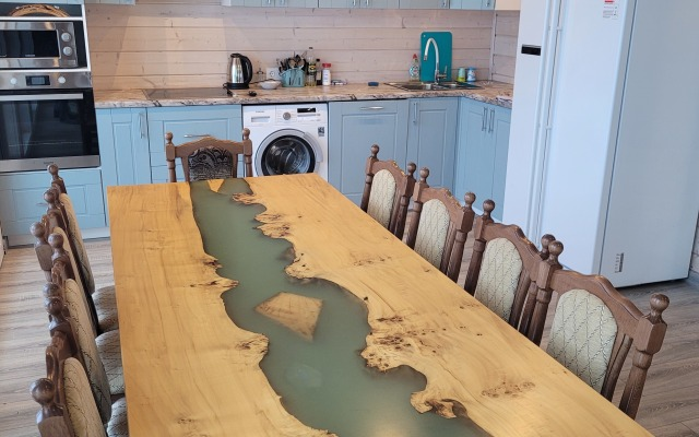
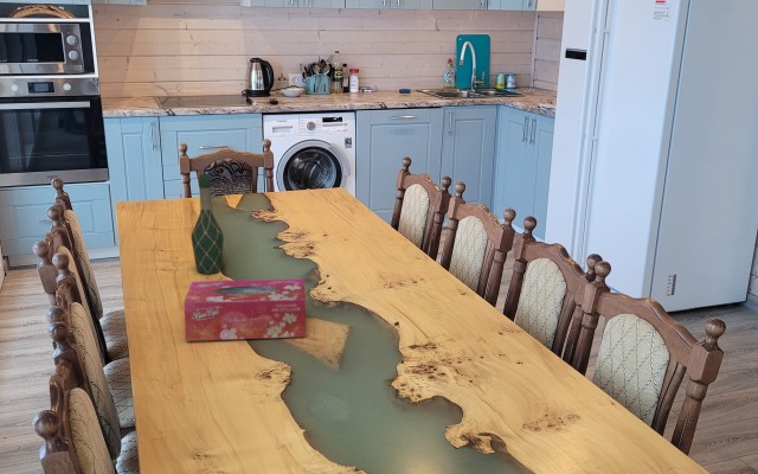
+ wine bottle (206, 223)
+ tissue box (246, 308)
